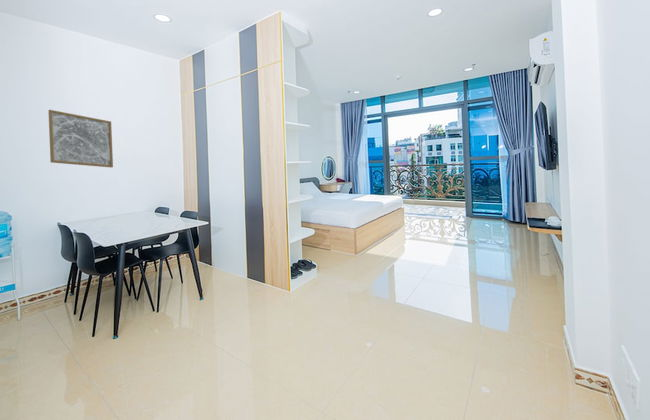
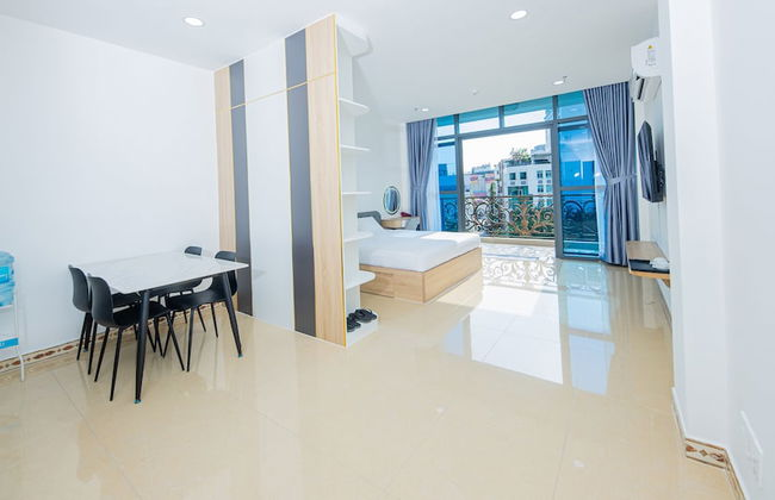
- wall art (82, 140)
